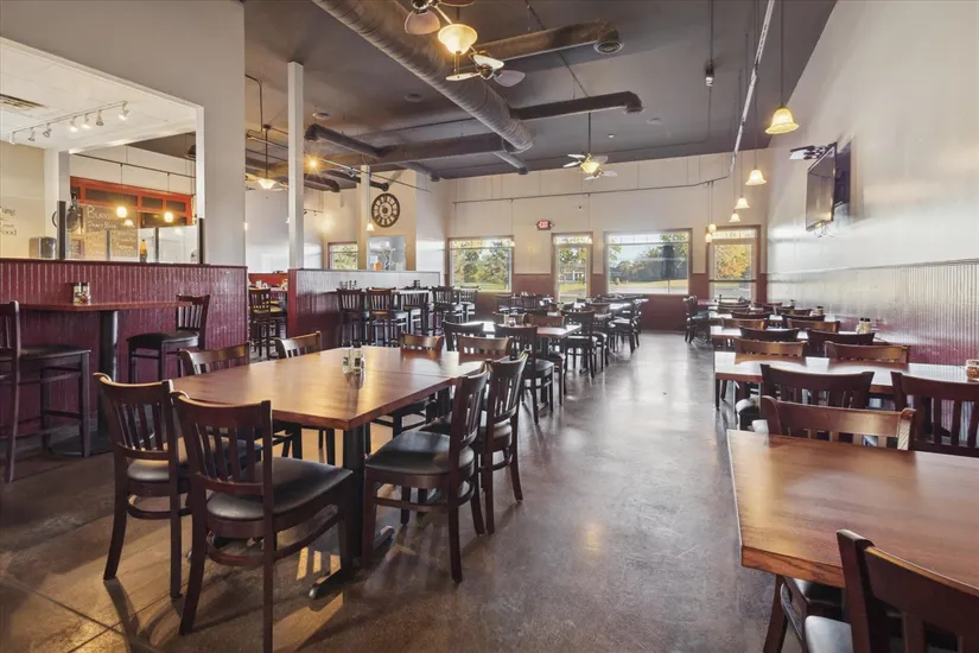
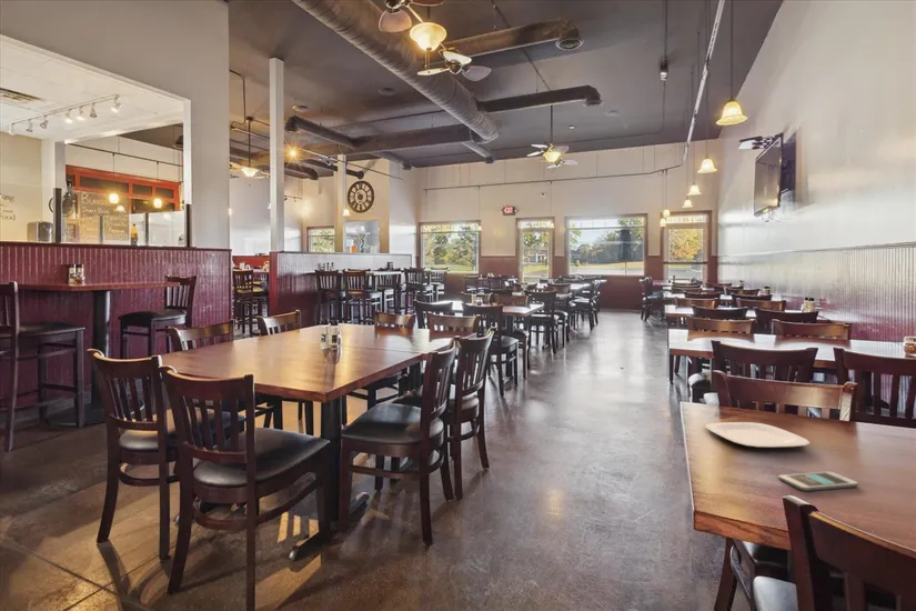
+ plate (754, 435)
+ smartphone (817, 480)
